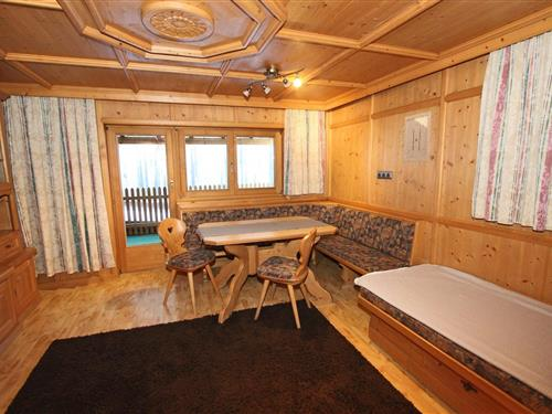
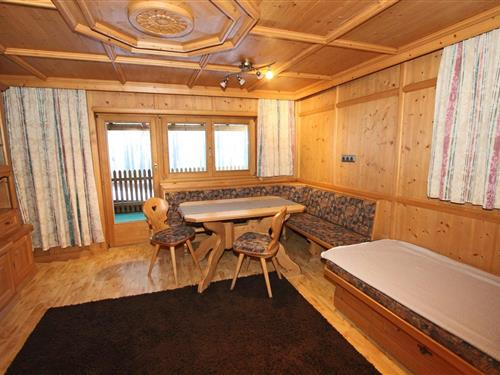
- wall art (416, 138)
